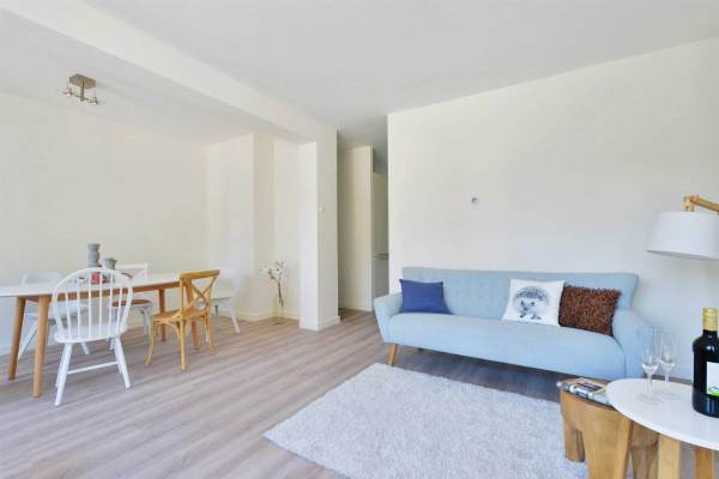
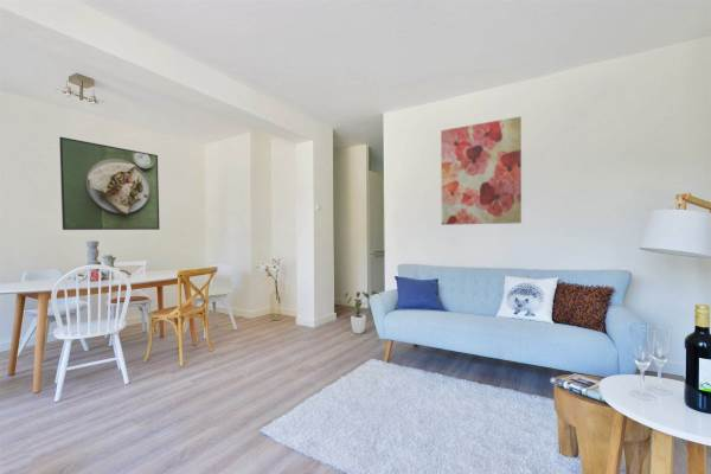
+ wall art (479, 174)
+ house plant (359, 312)
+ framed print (115, 188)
